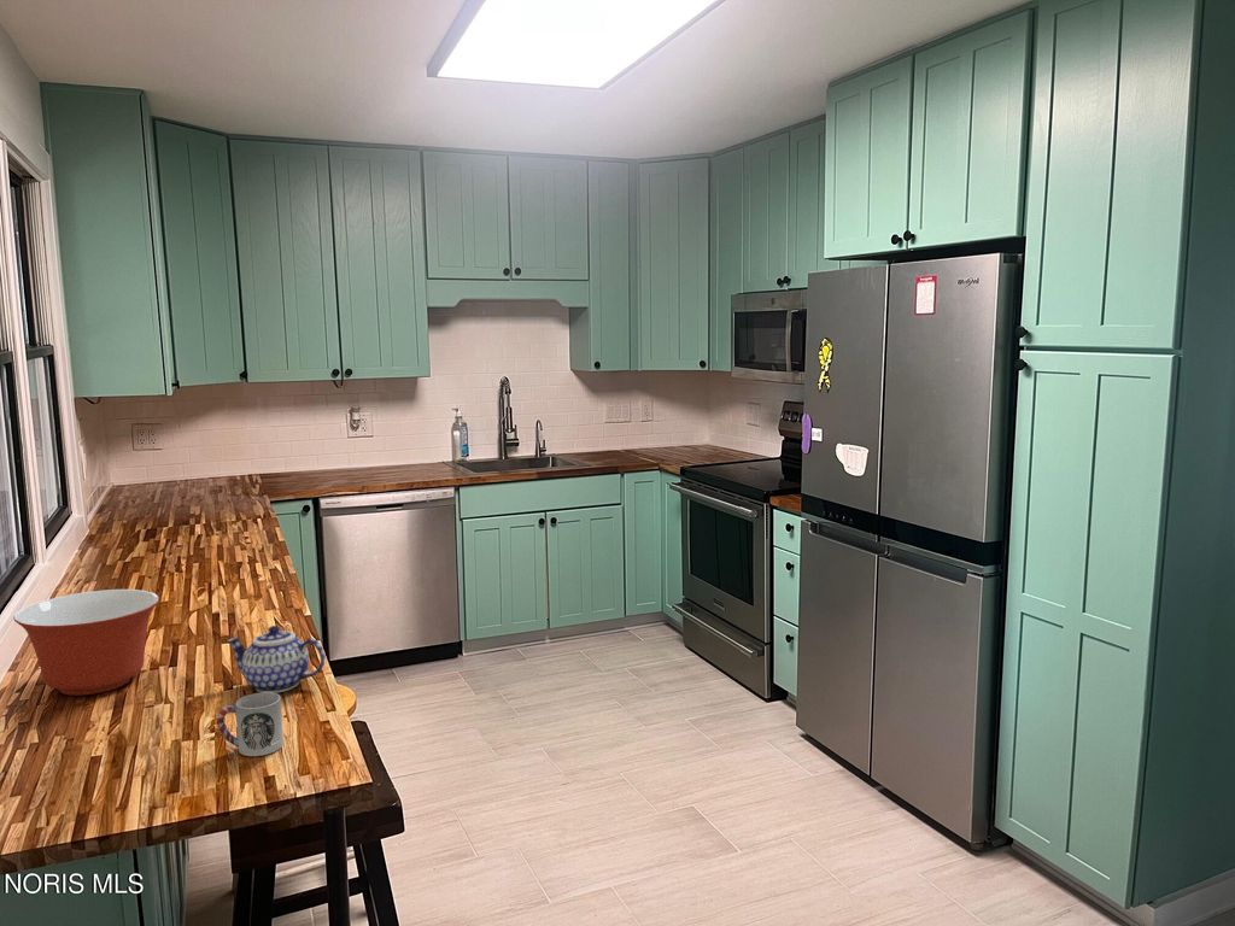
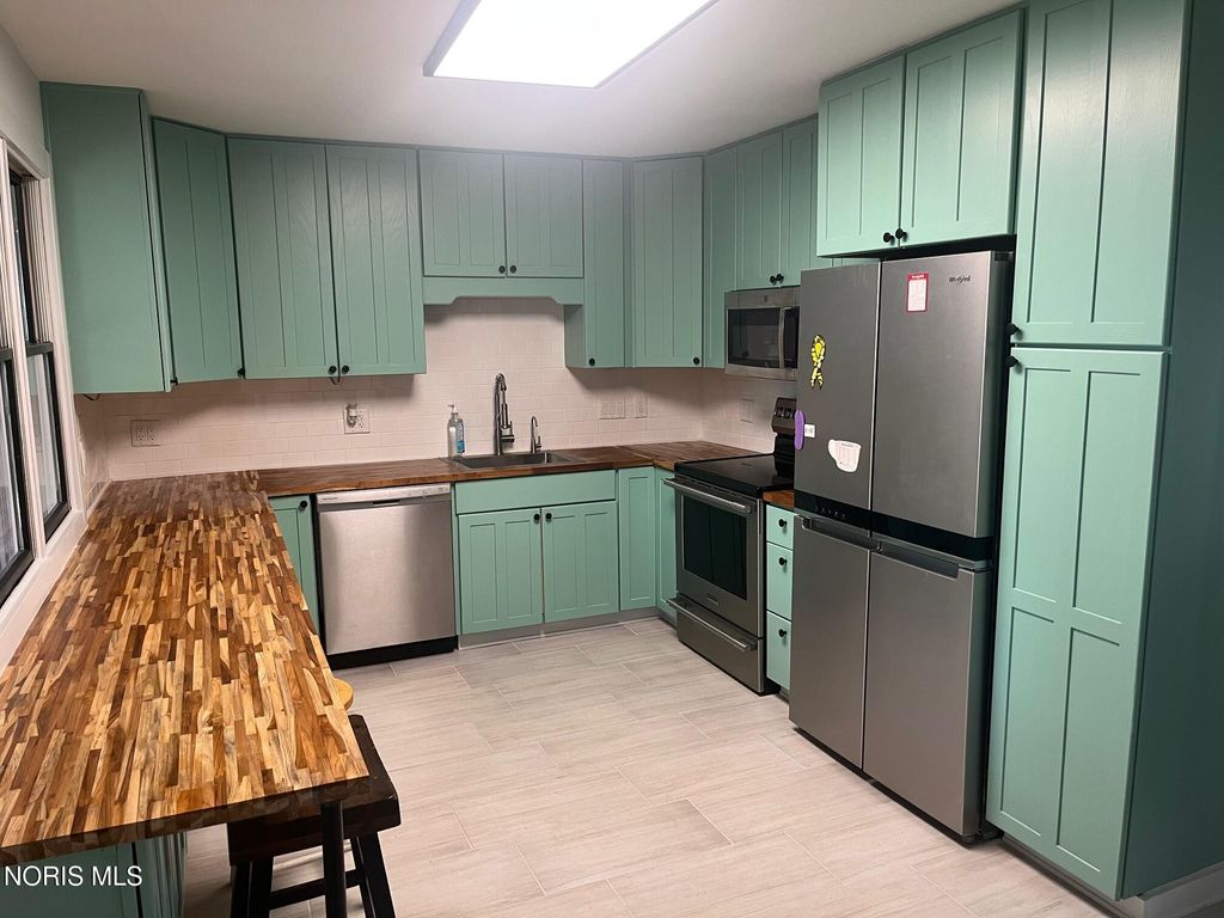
- mixing bowl (92, 645)
- cup (250, 725)
- teapot (275, 656)
